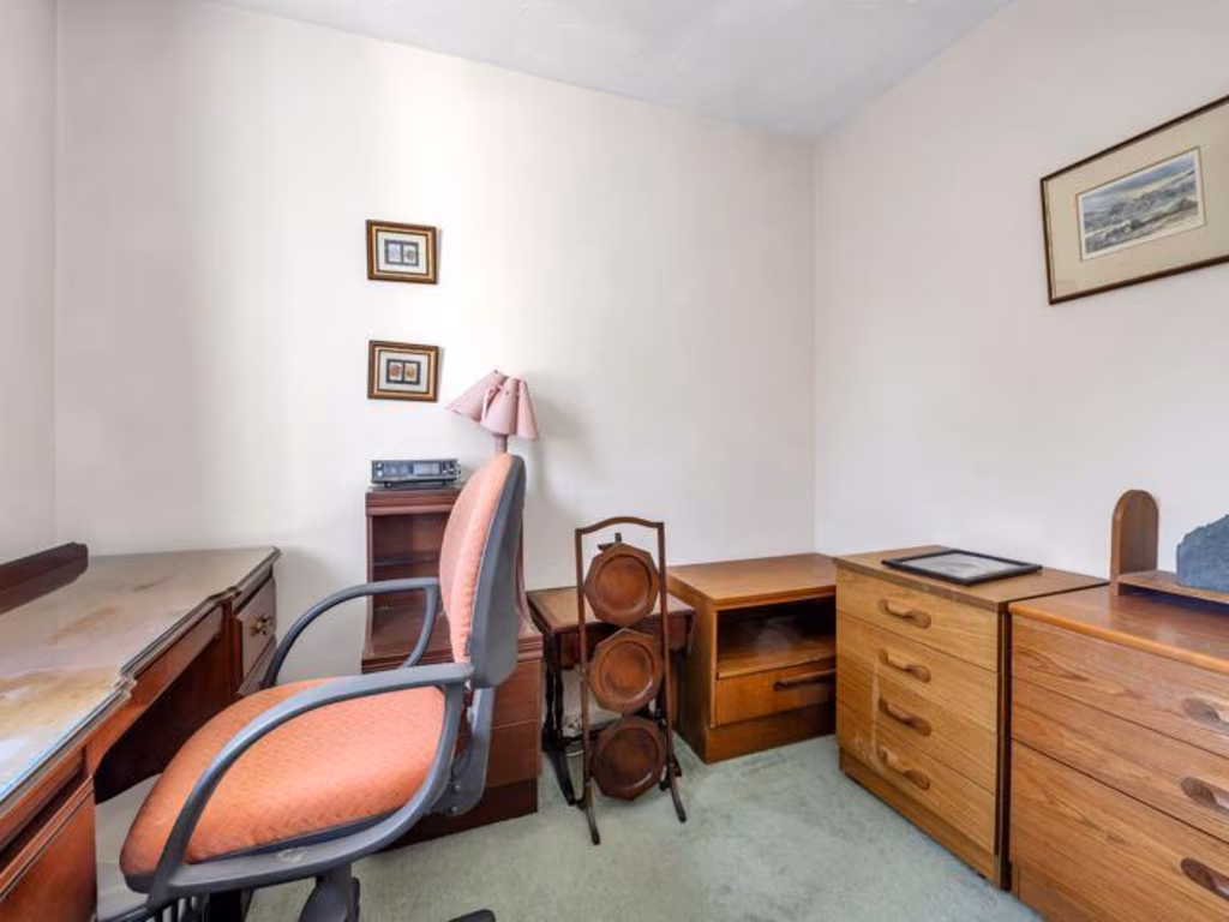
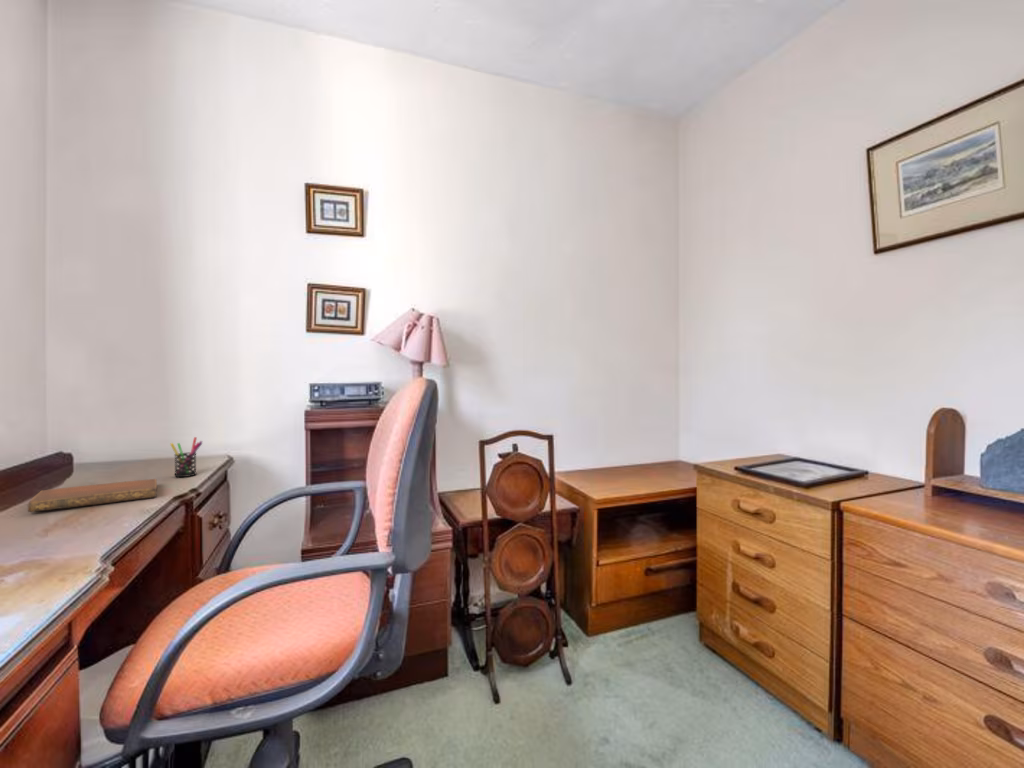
+ notebook (99, 493)
+ pen holder (185, 455)
